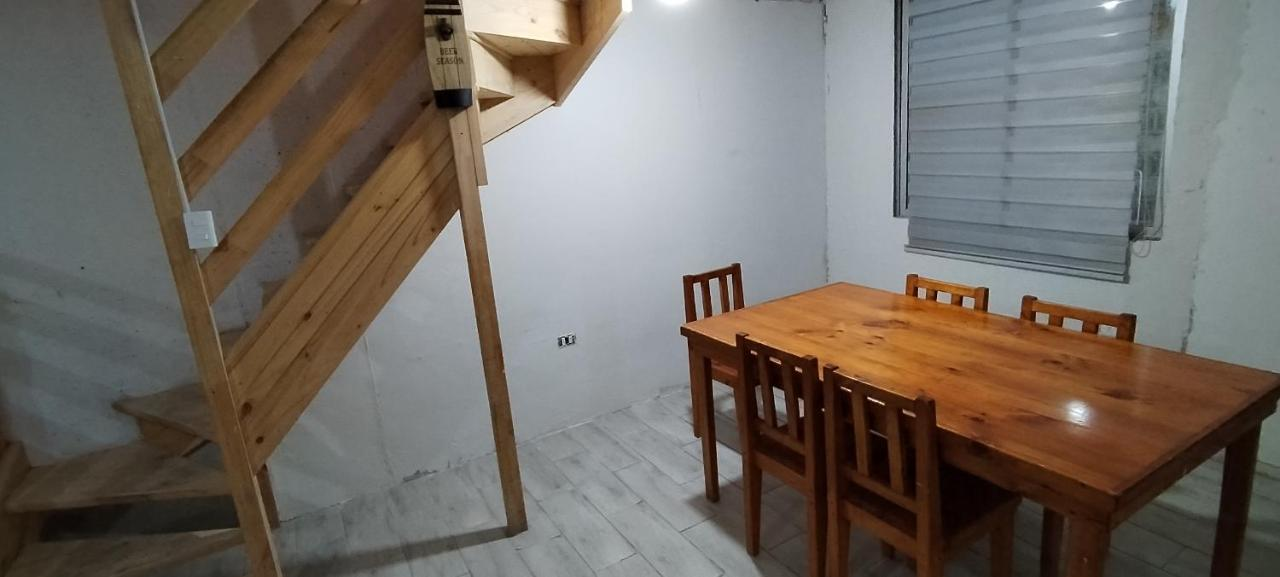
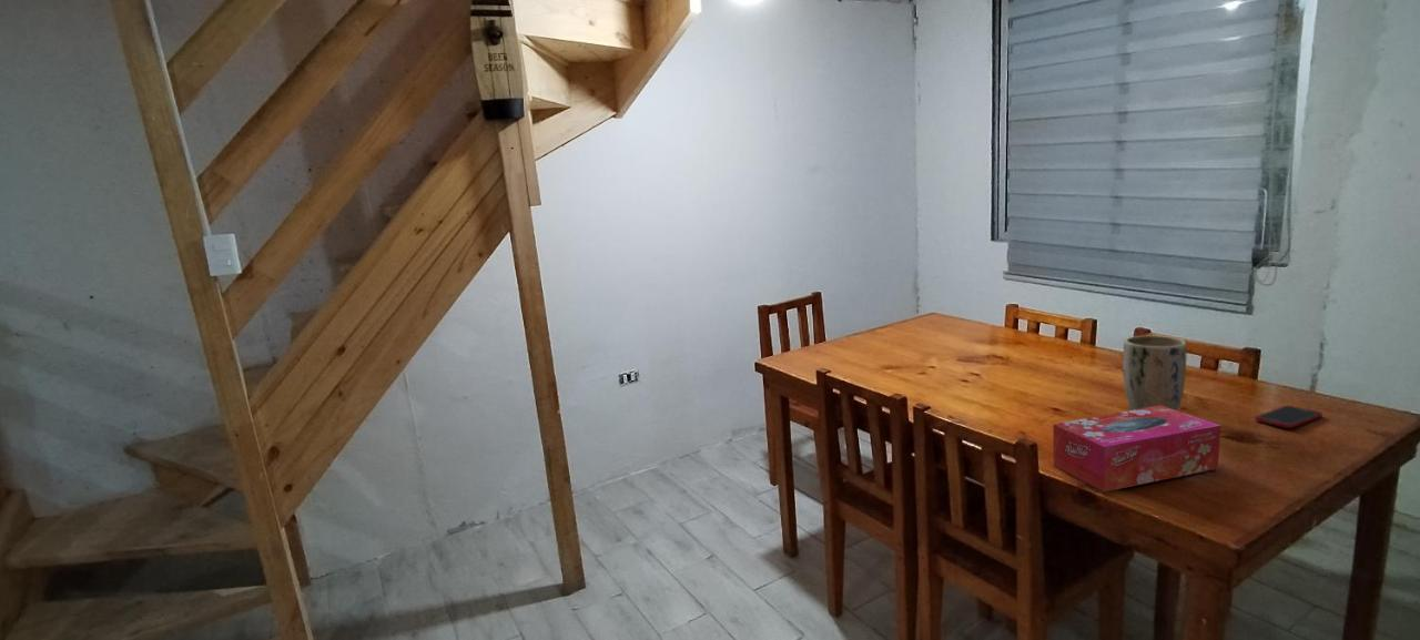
+ plant pot (1153, 378)
+ tissue box (1134, 446)
+ cell phone (1288, 416)
